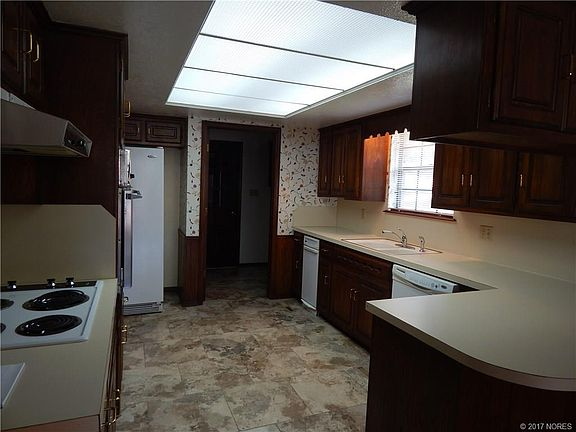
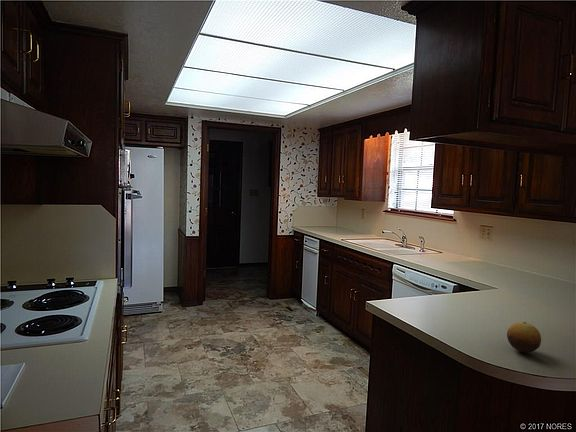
+ fruit (523, 336)
